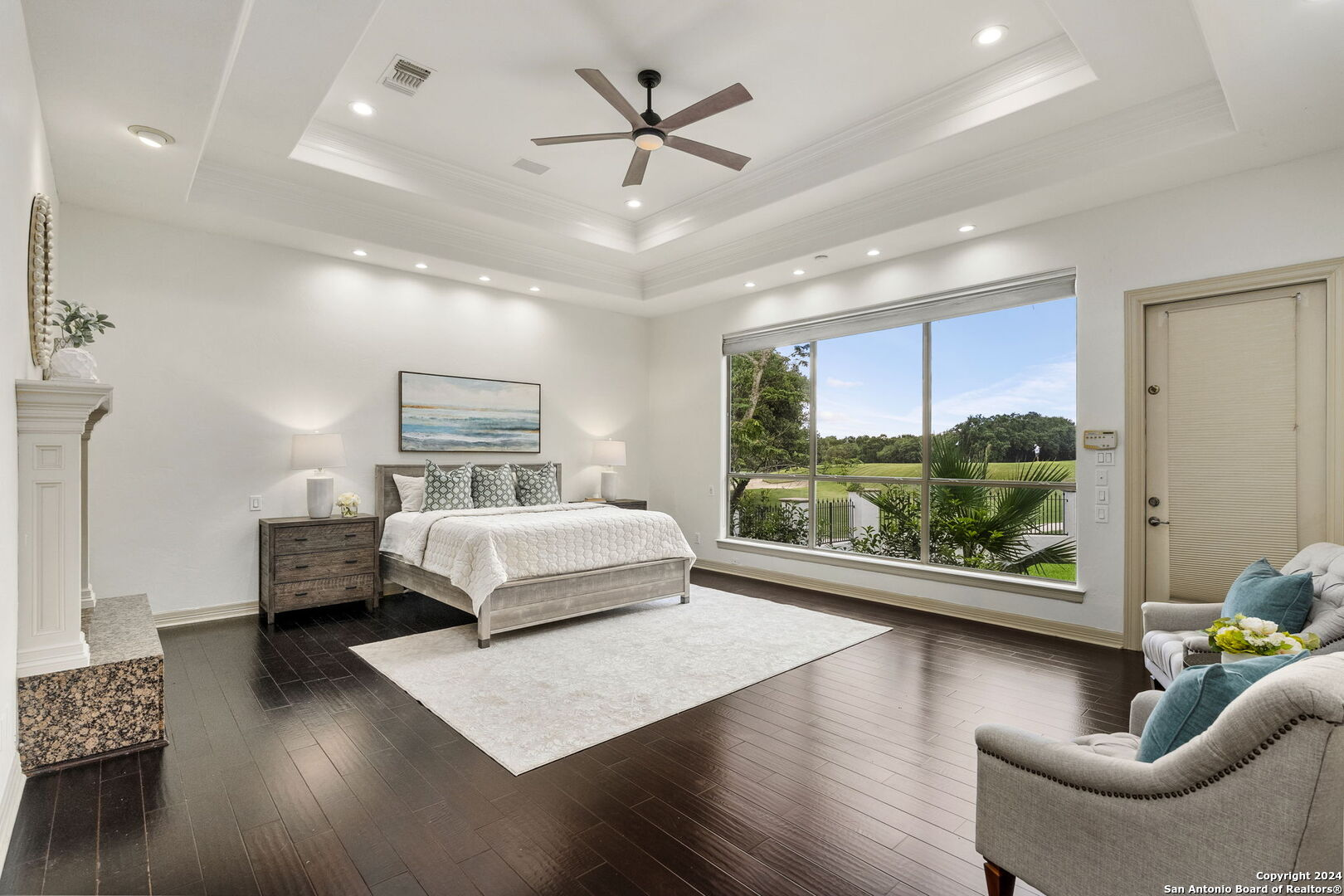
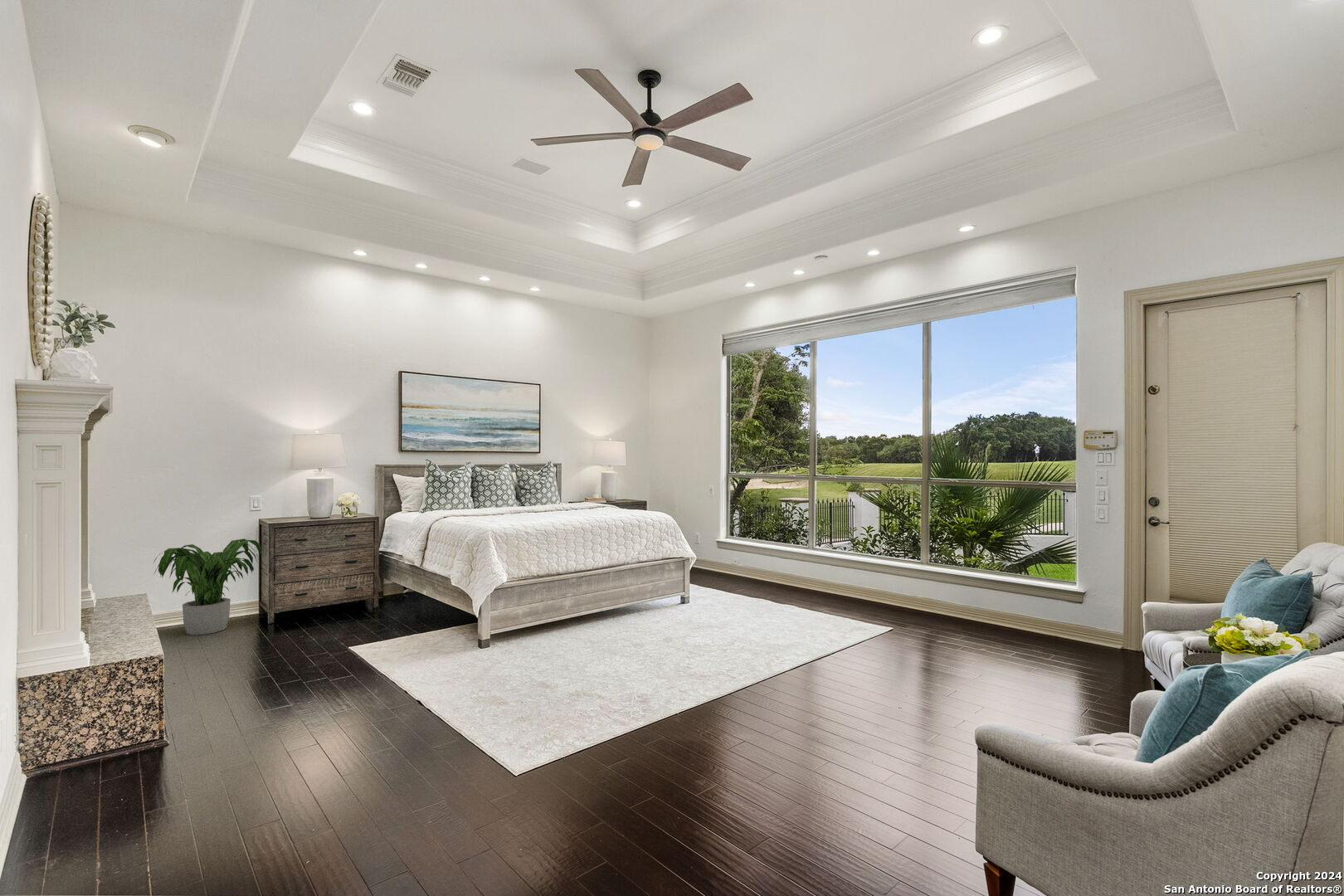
+ potted plant (212, 586)
